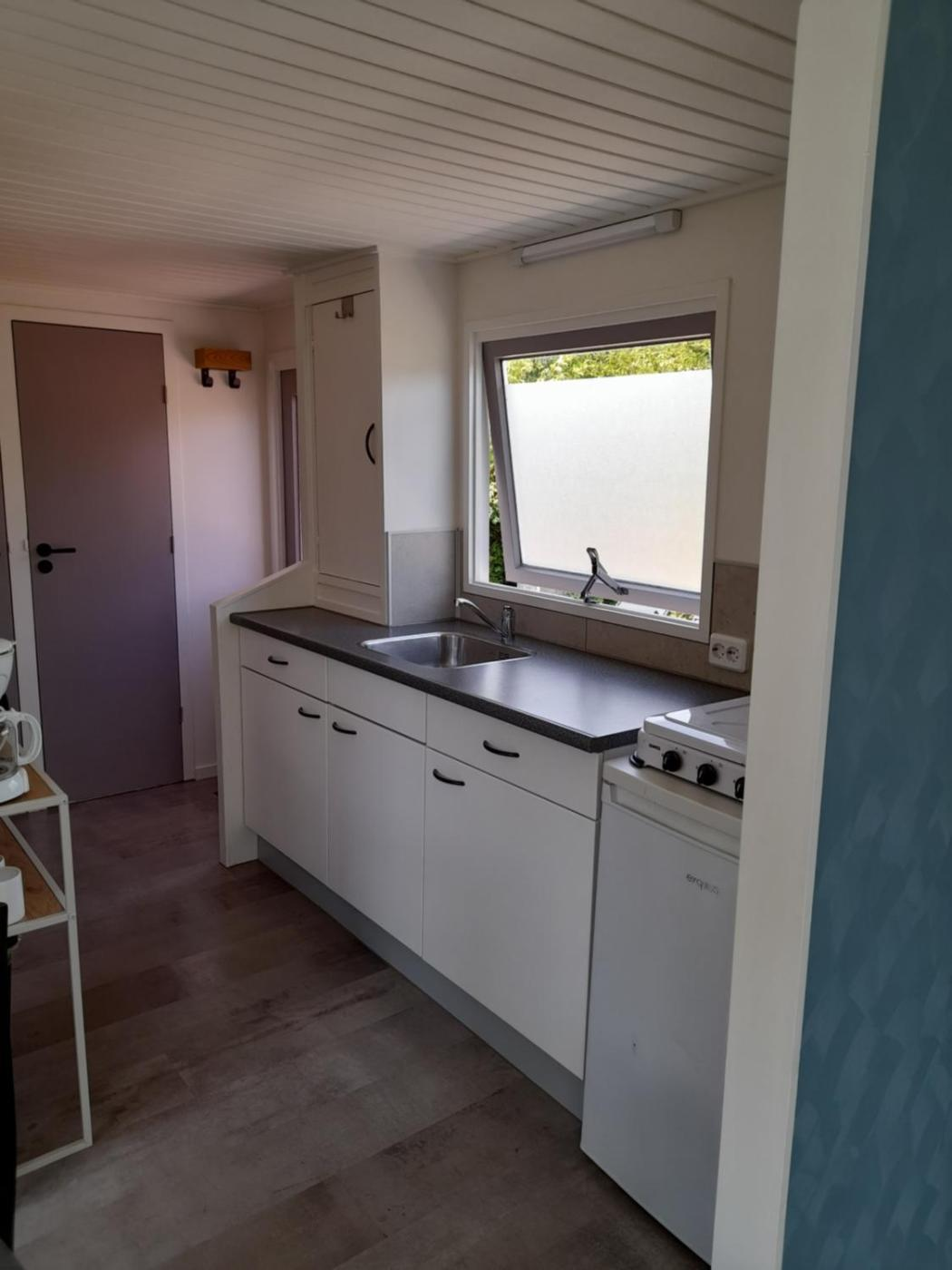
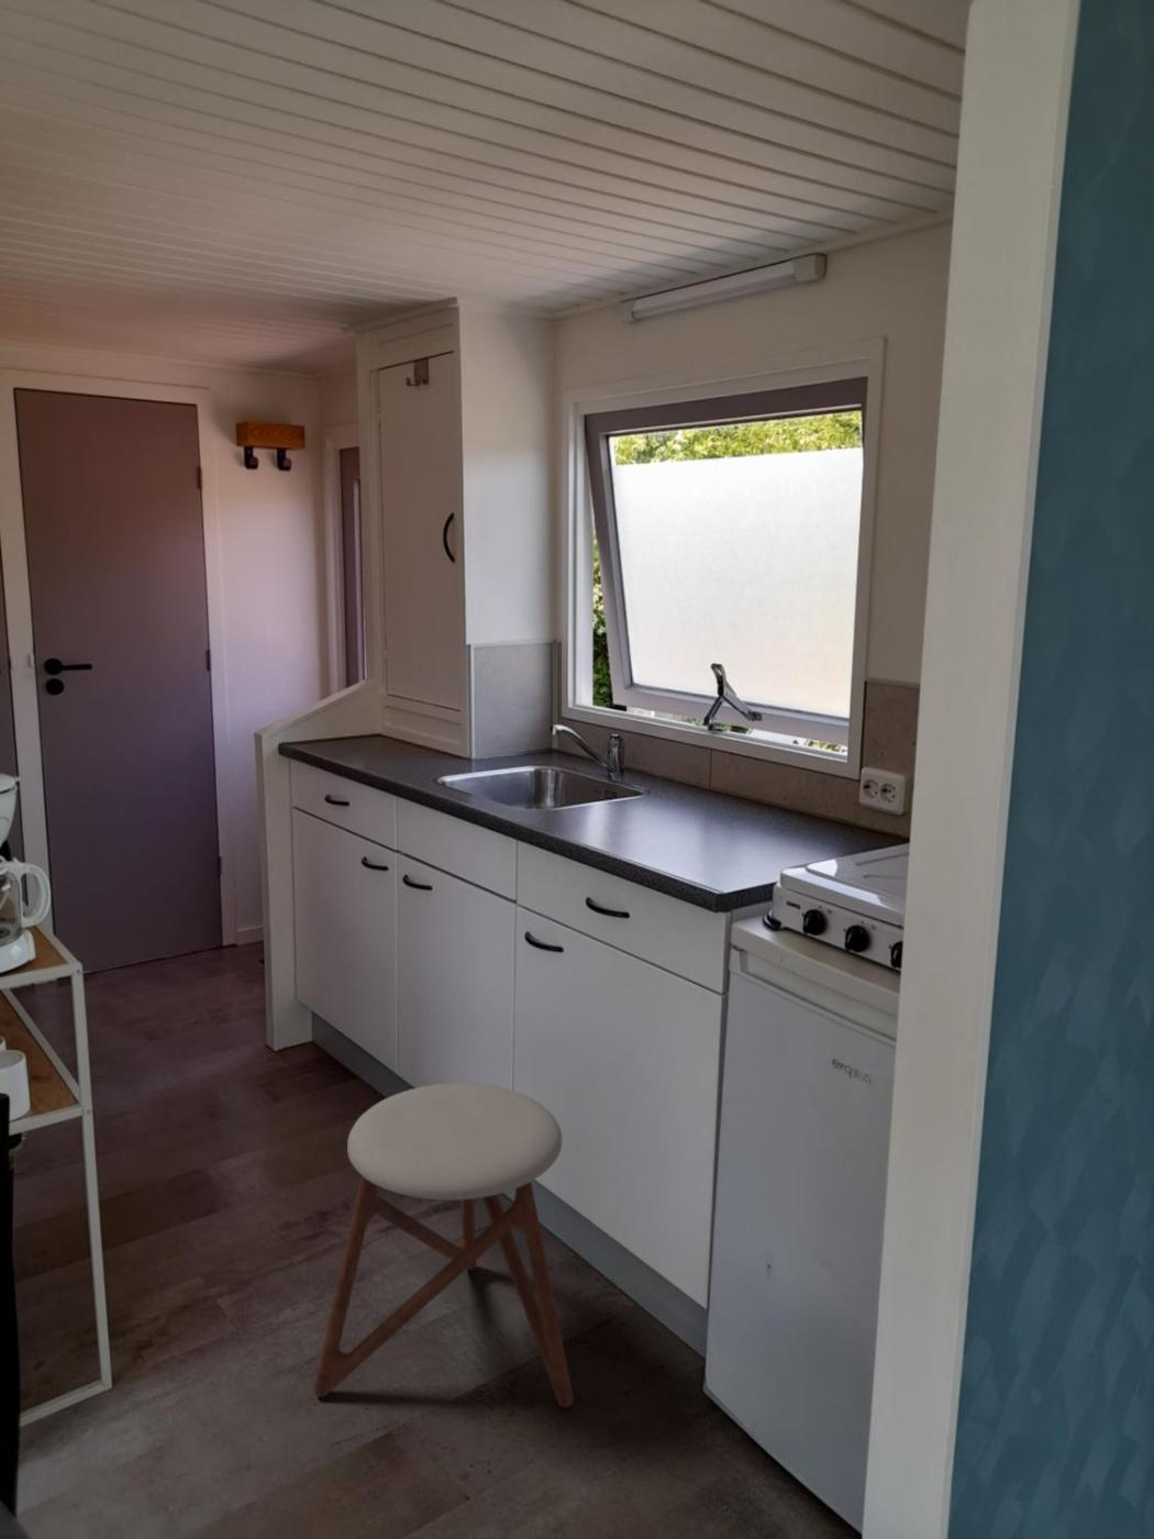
+ stool (435, 1243)
